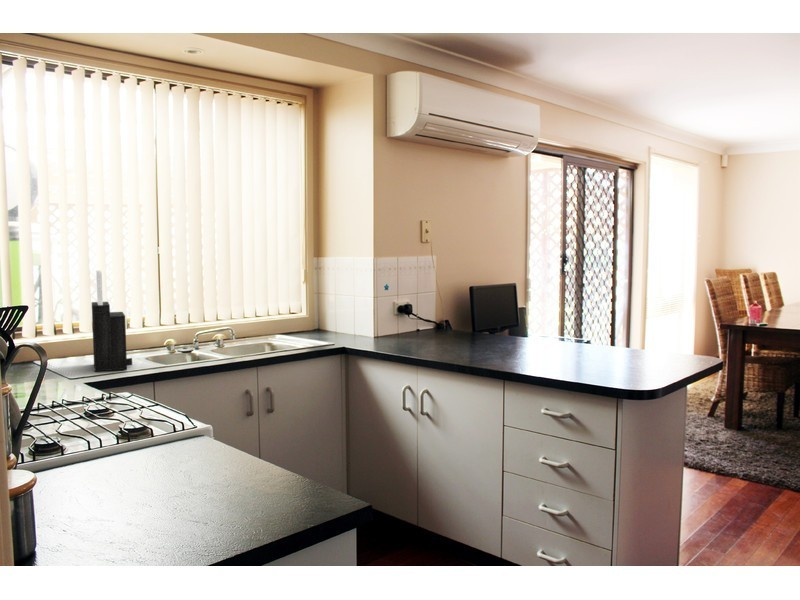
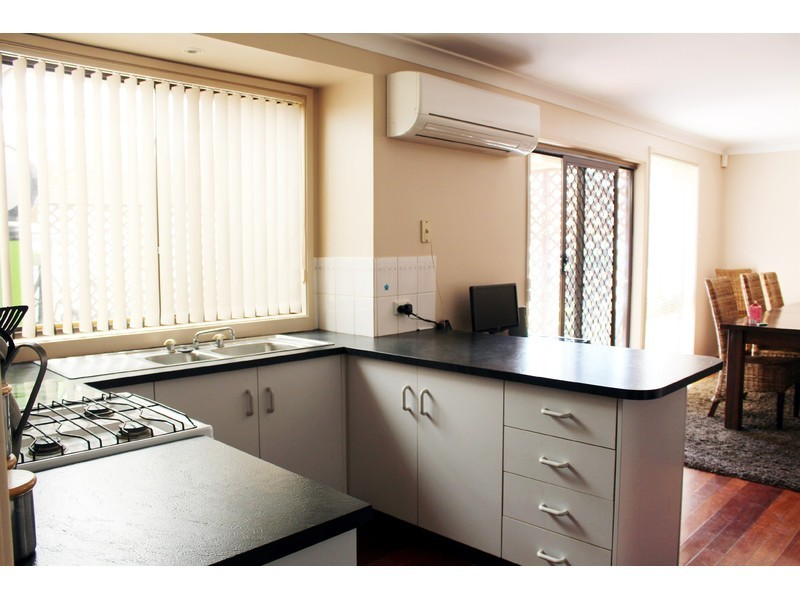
- knife block (111, 319)
